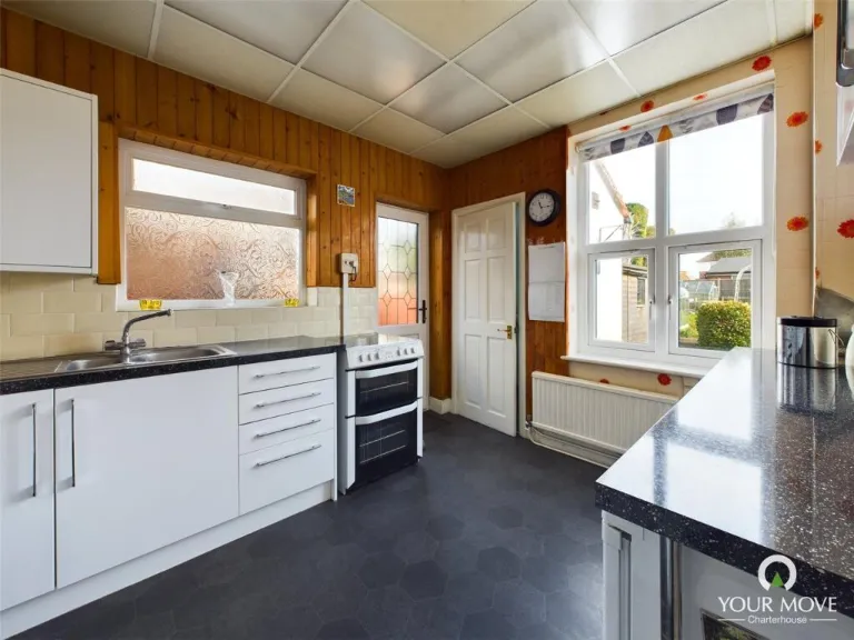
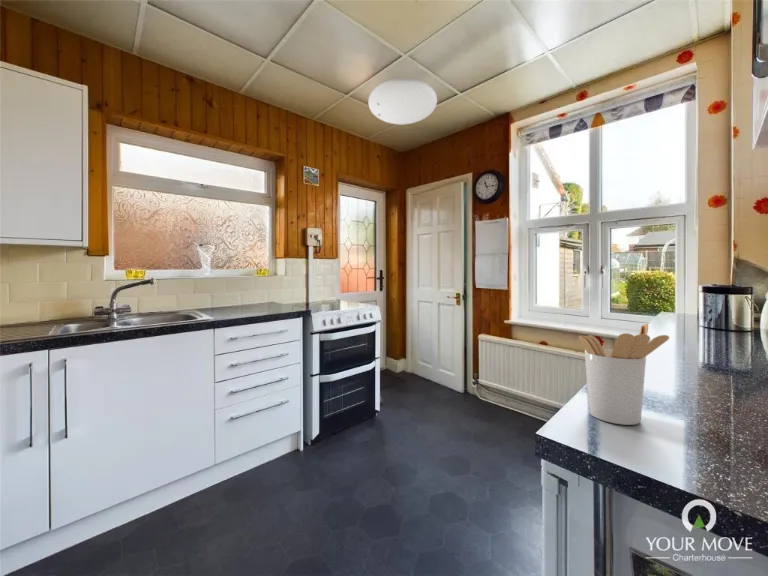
+ ceiling light (402, 103)
+ utensil holder (622, 373)
